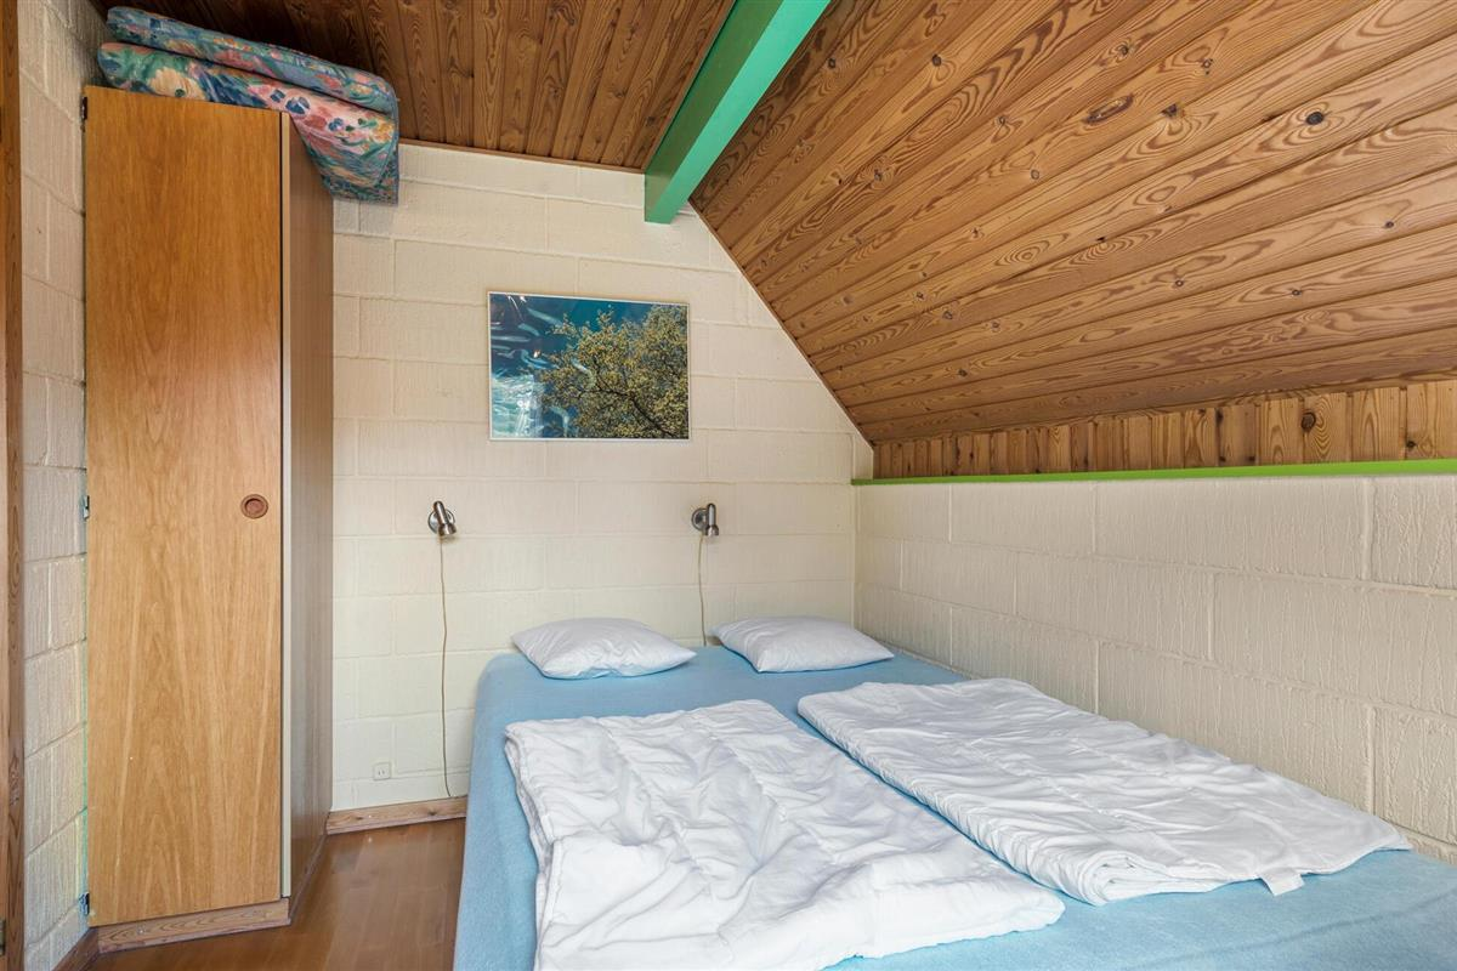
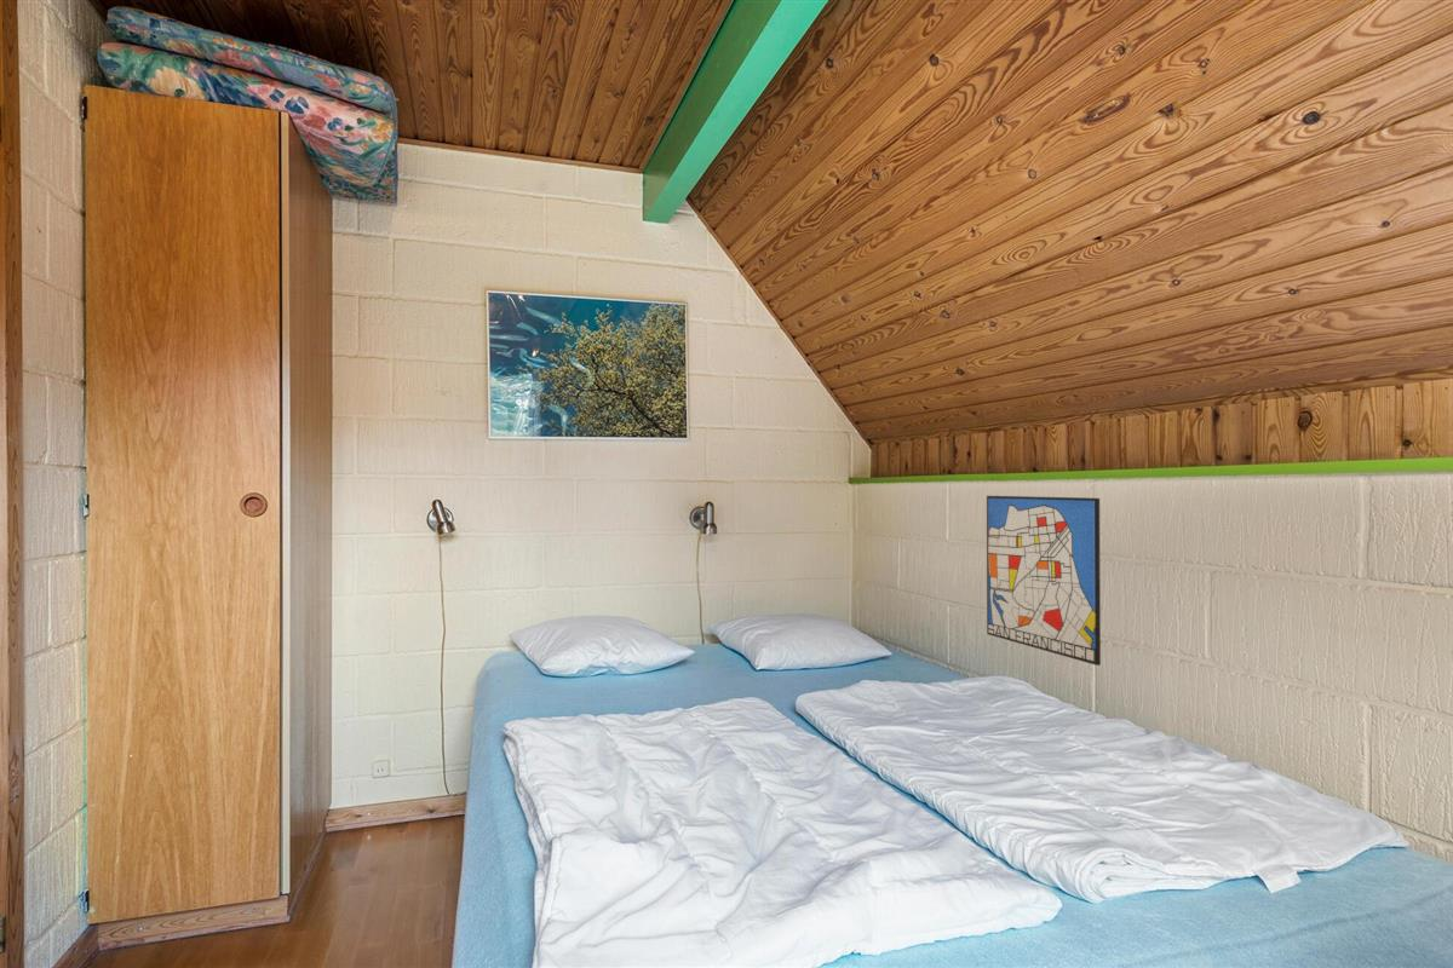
+ wall art (1038, 572)
